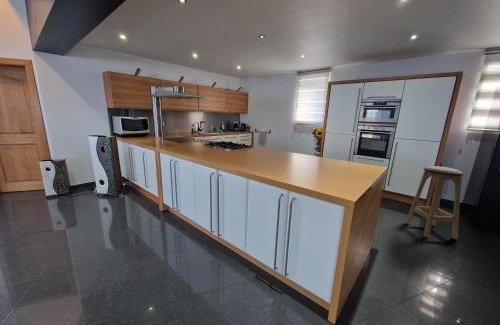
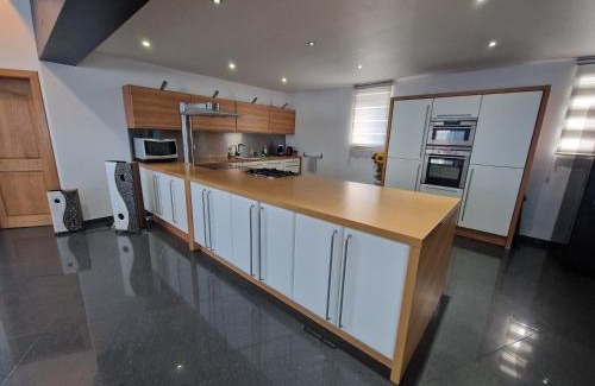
- stool (436, 199)
